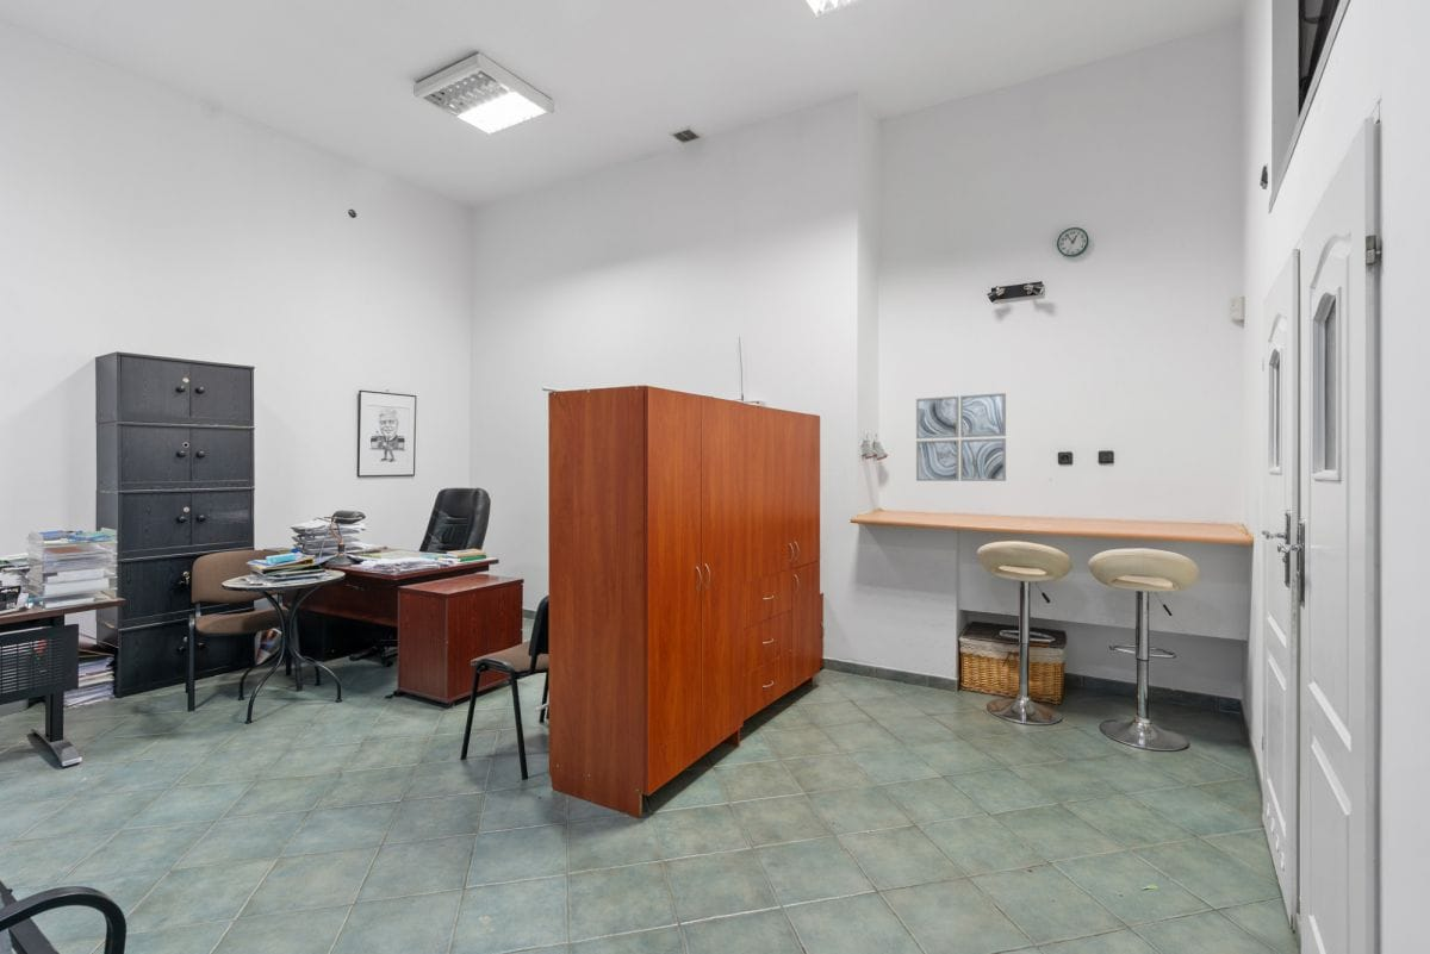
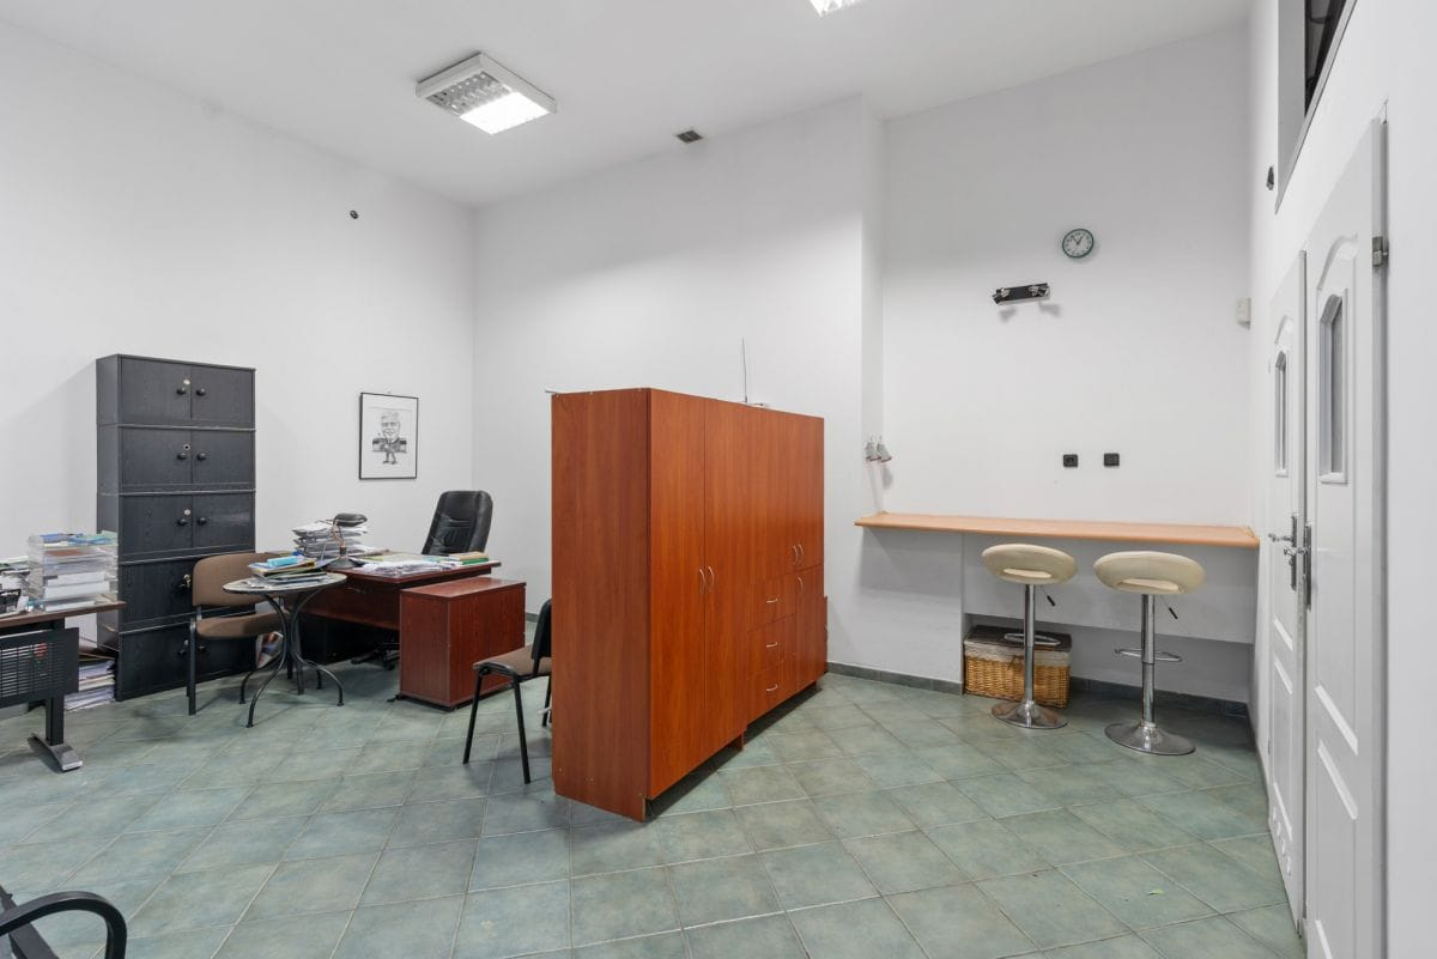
- wall art (958, 439)
